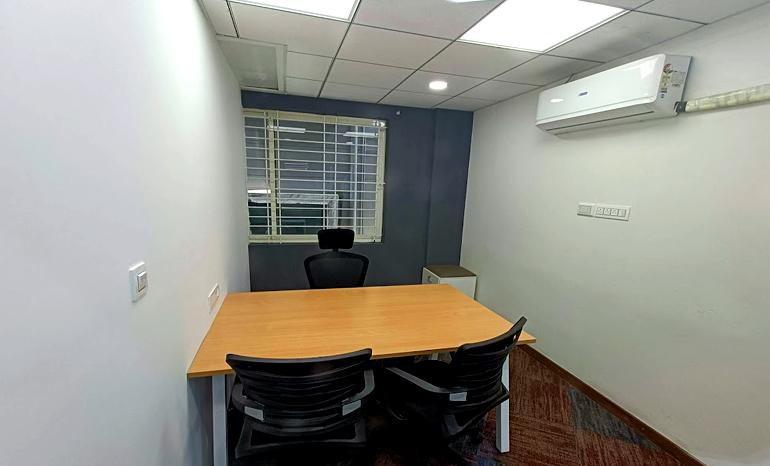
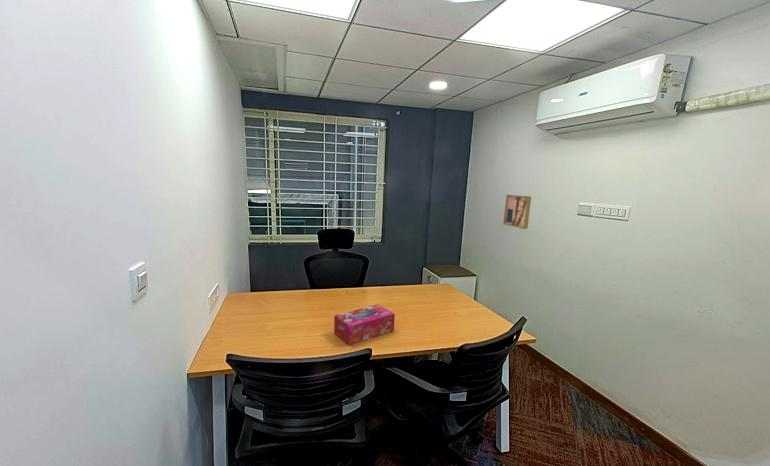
+ wall art (516, 211)
+ tissue box (364, 323)
